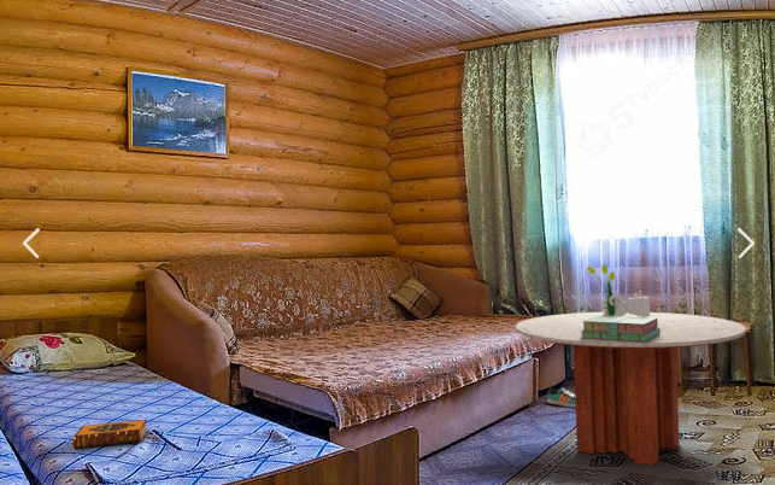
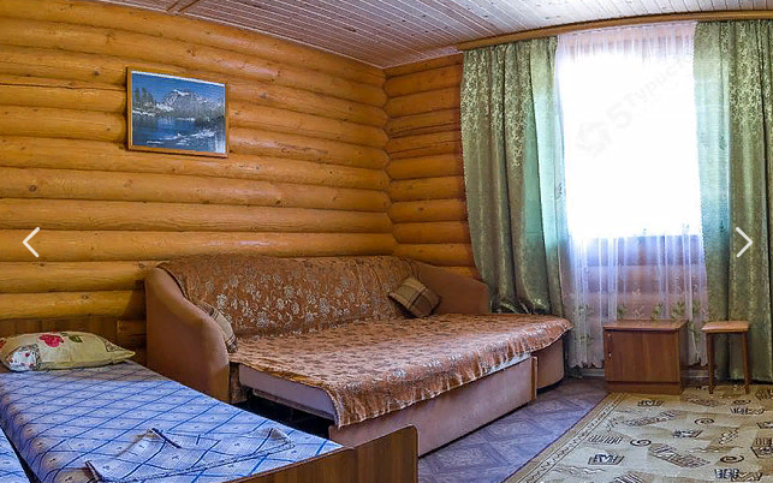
- bouquet (617, 296)
- coffee table (626, 386)
- hardback book (111, 433)
- sneaker (565, 396)
- stack of books (620, 327)
